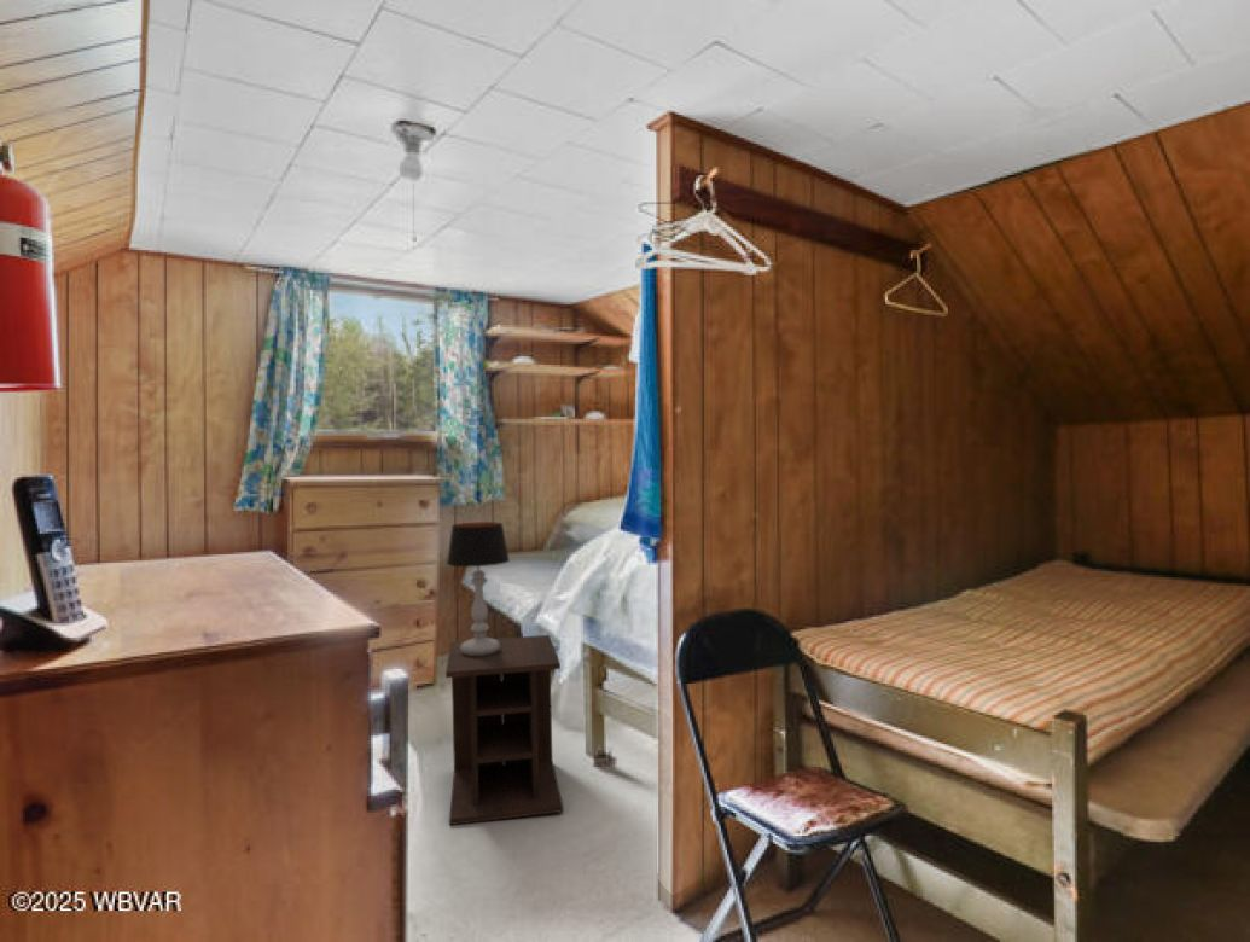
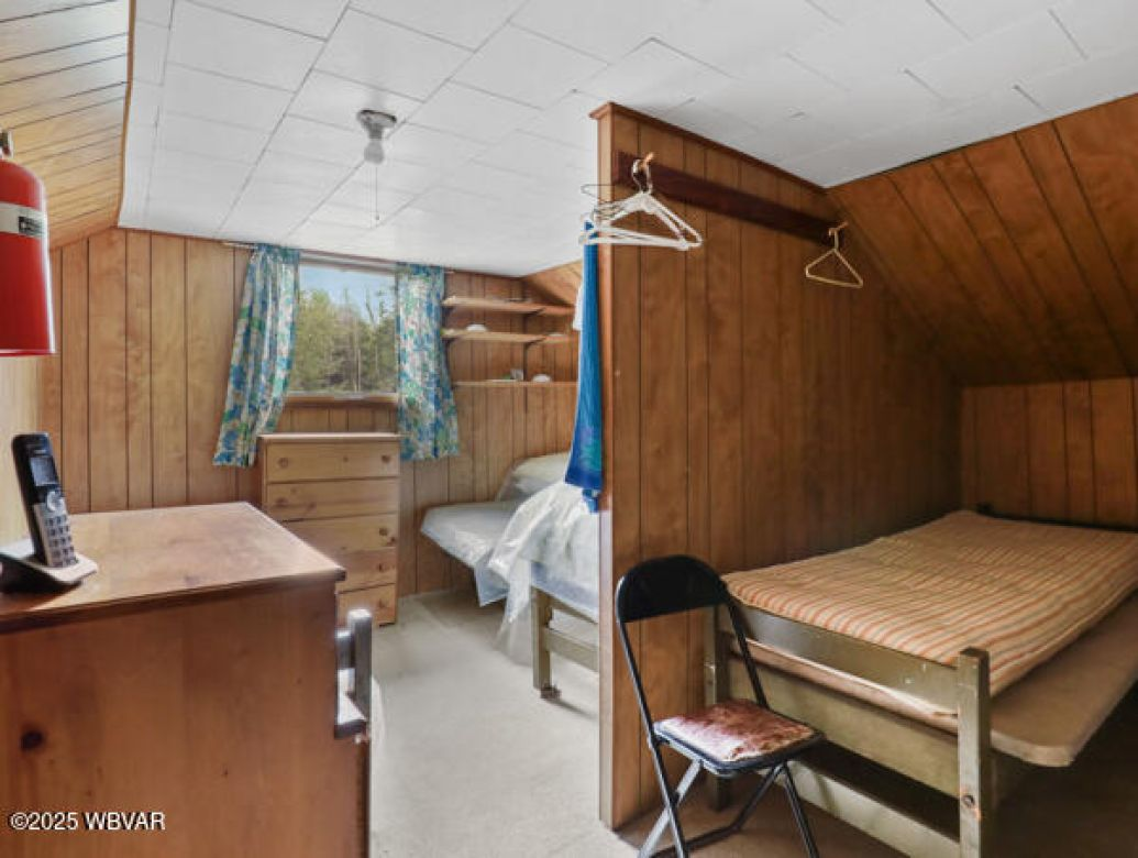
- table lamp (478, 587)
- nightstand (504, 721)
